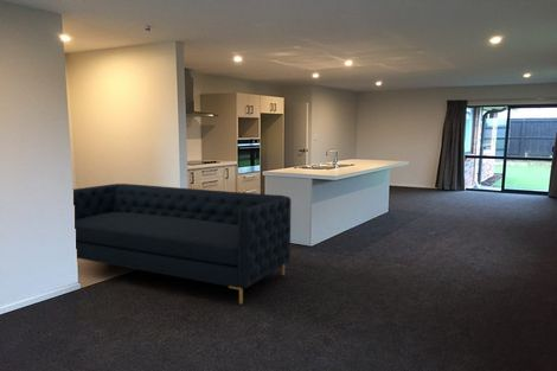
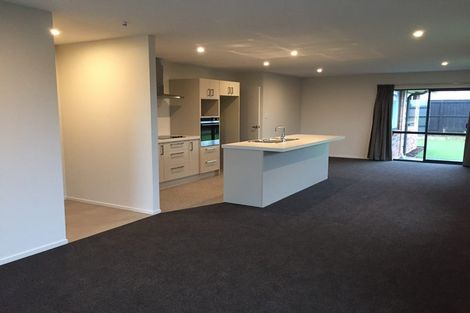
- sofa (169, 232)
